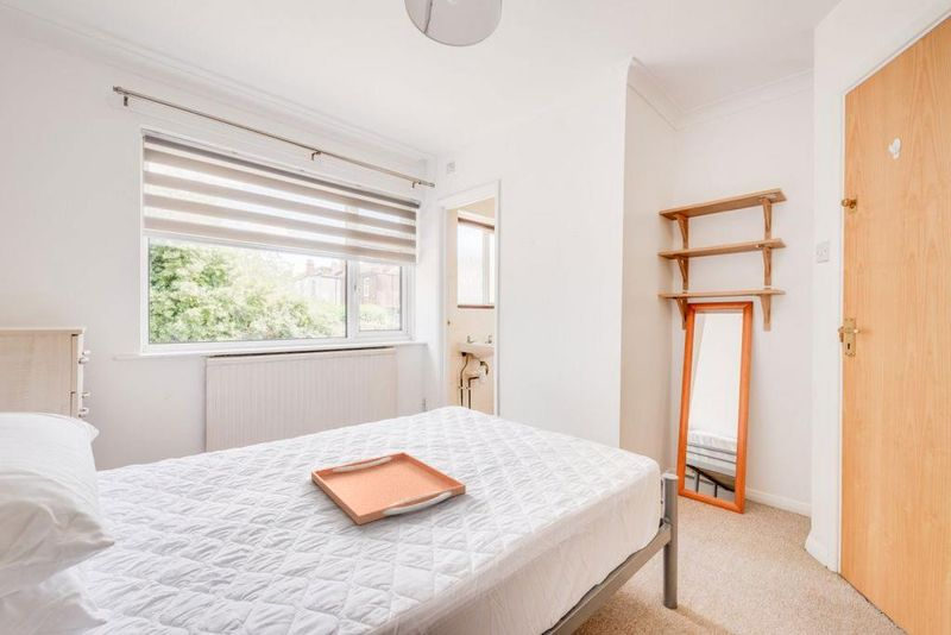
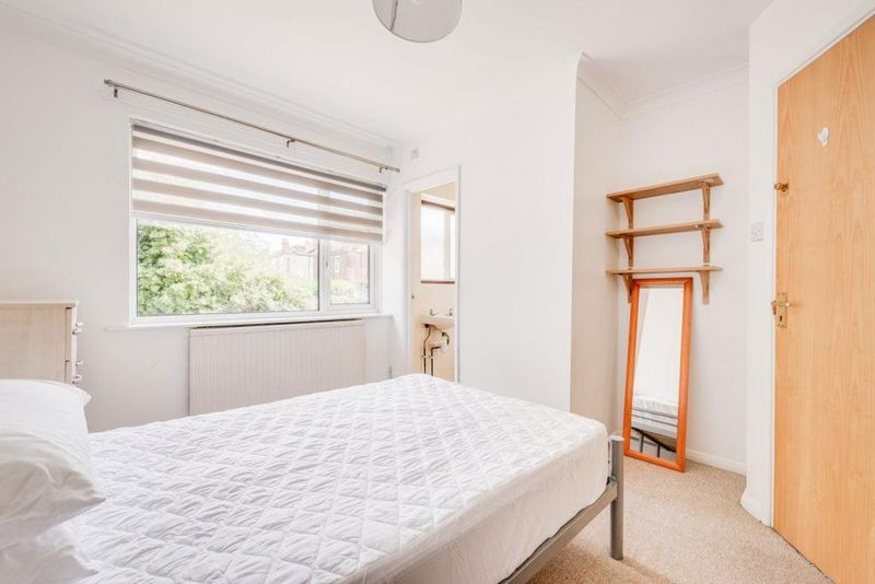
- serving tray (385, 480)
